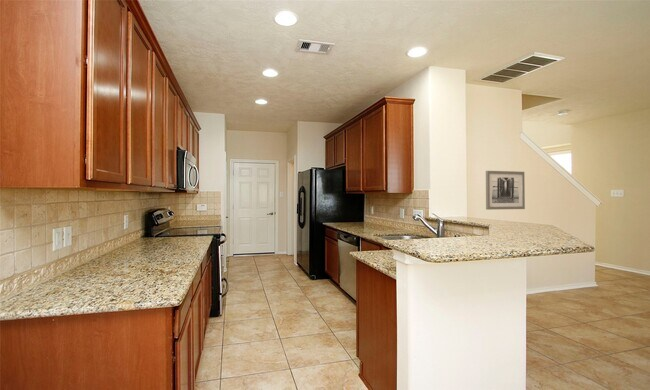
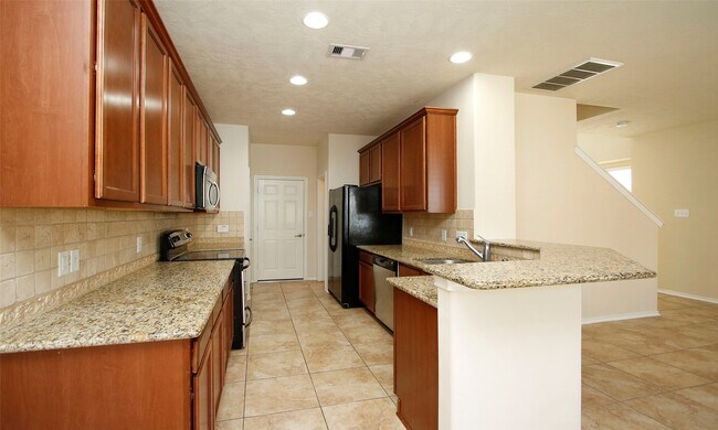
- wall art (505, 190)
